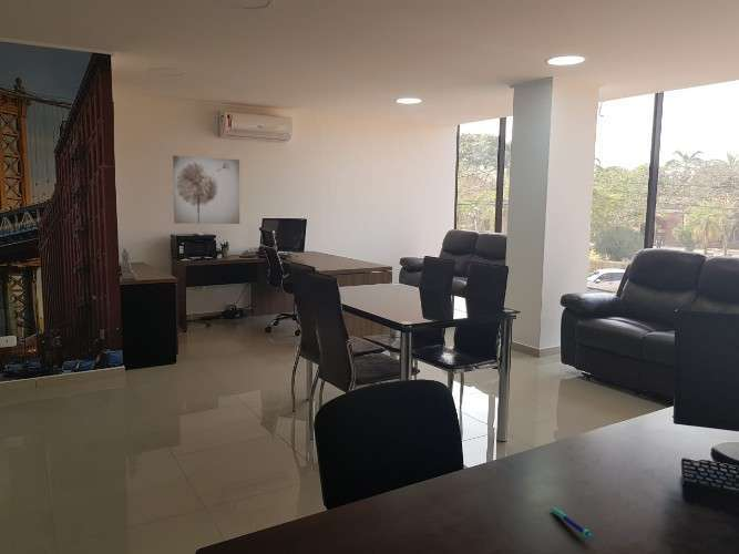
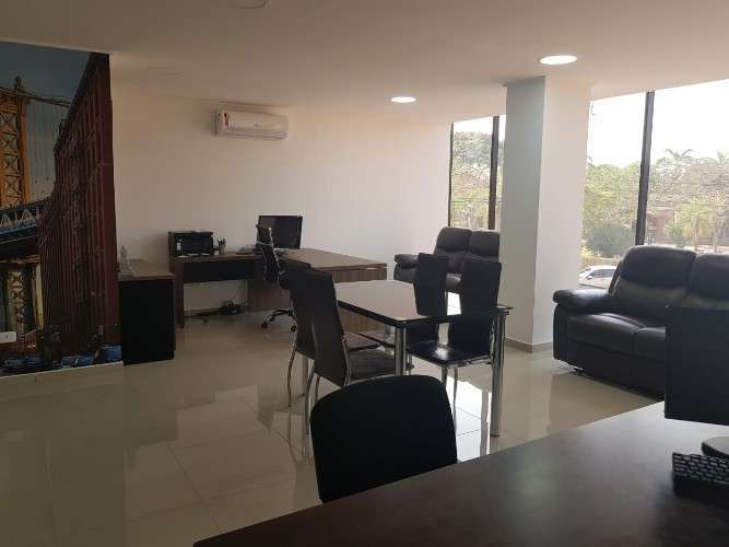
- pen (569, 521)
- wall art (207, 191)
